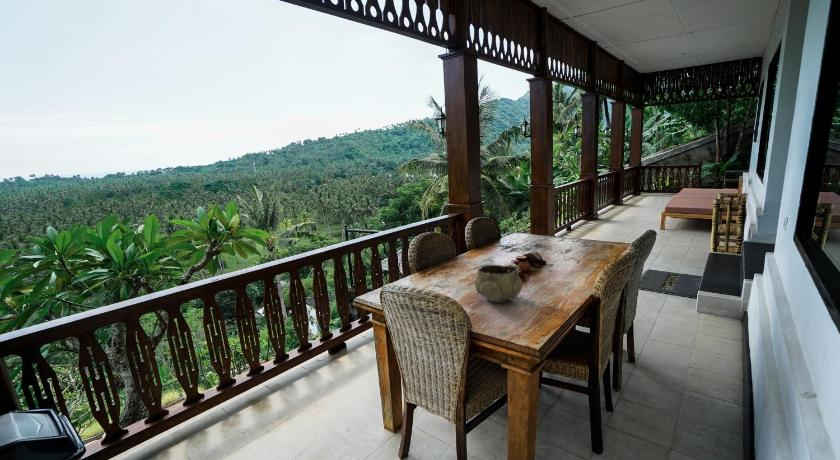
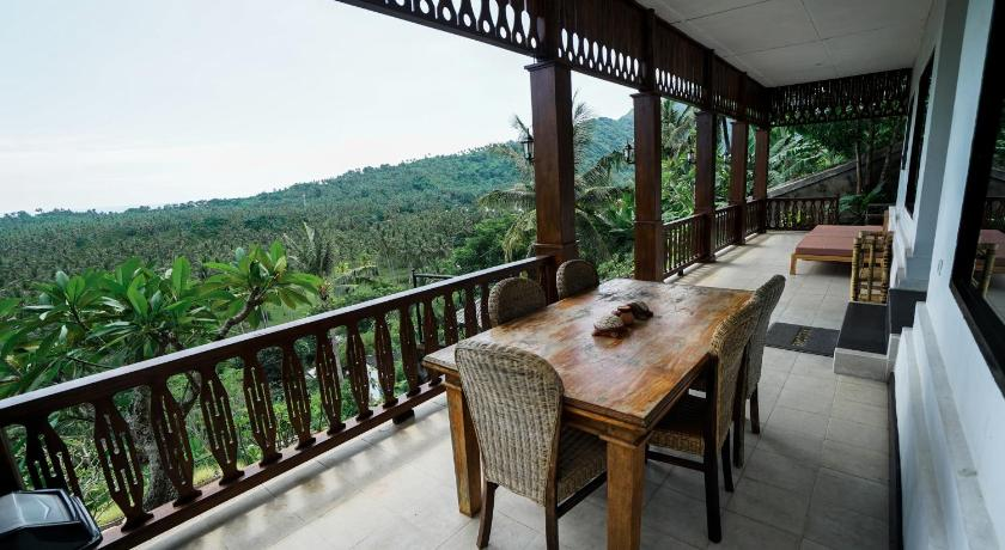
- decorative bowl (497, 283)
